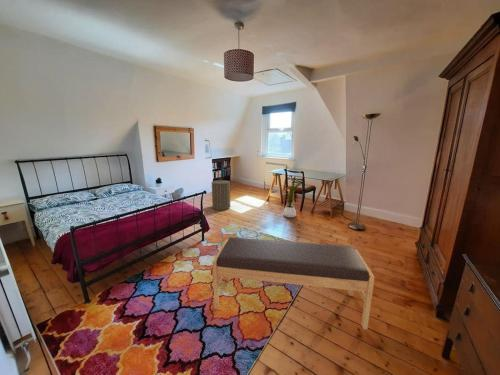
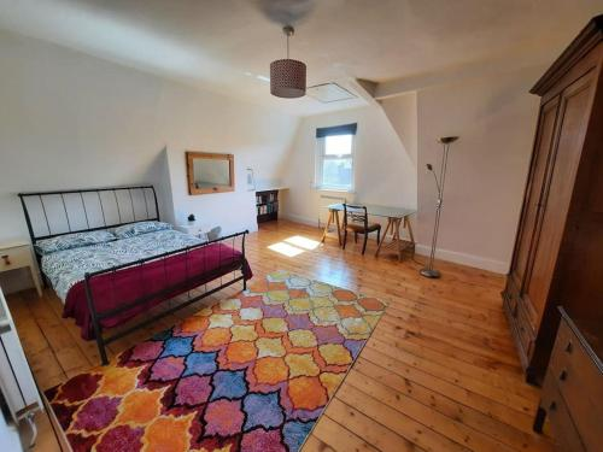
- house plant (291, 196)
- bench (287, 276)
- laundry hamper (221, 192)
